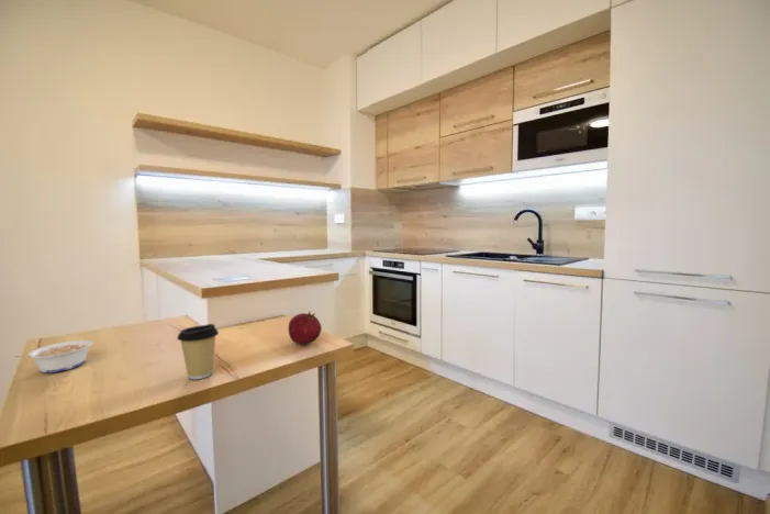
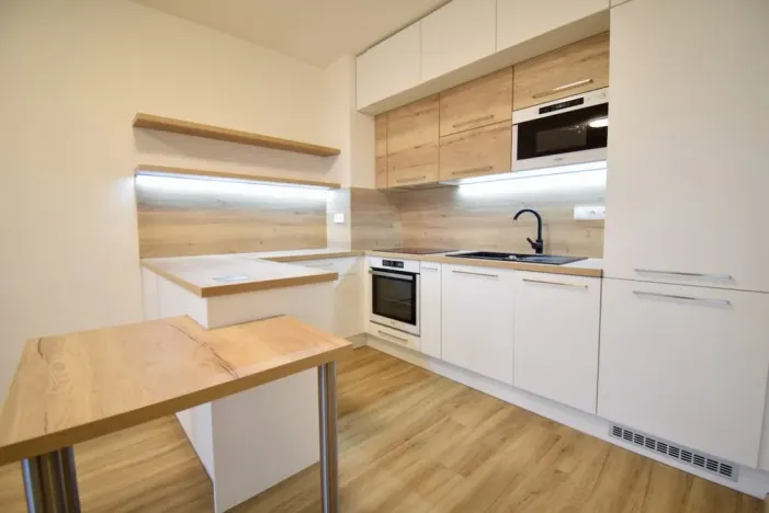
- fruit (304, 327)
- coffee cup (199, 350)
- legume (60, 356)
